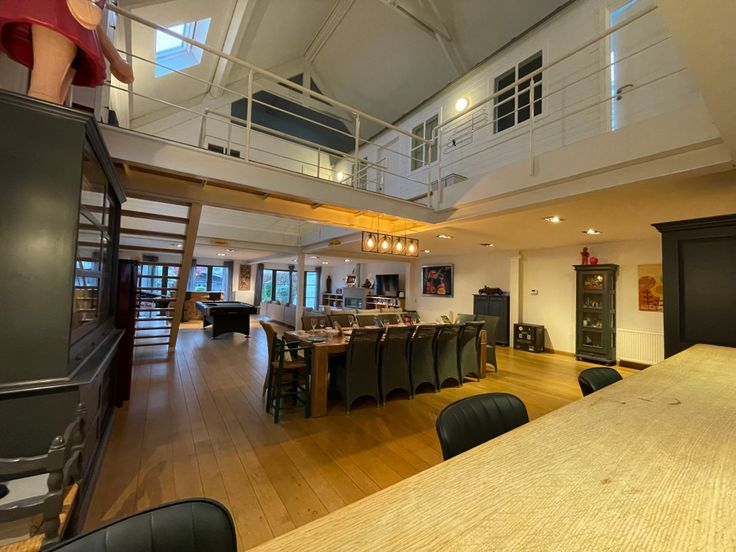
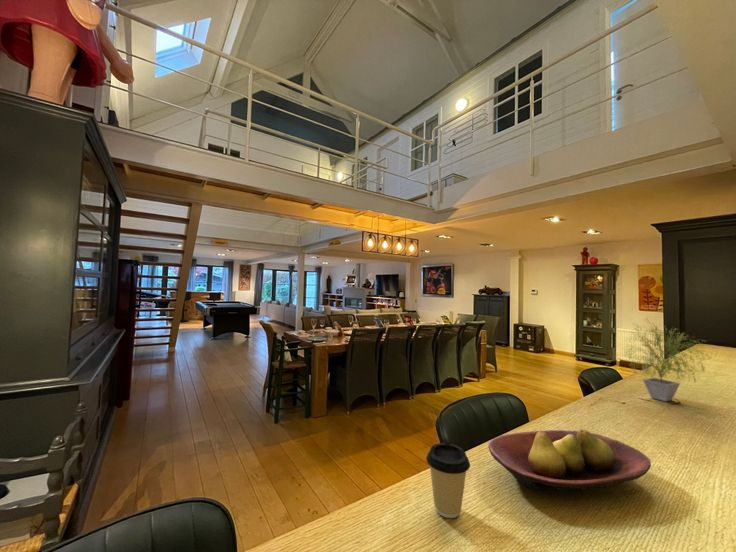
+ coffee cup (447, 480)
+ potted plant (665, 359)
+ fruit bowl (565, 453)
